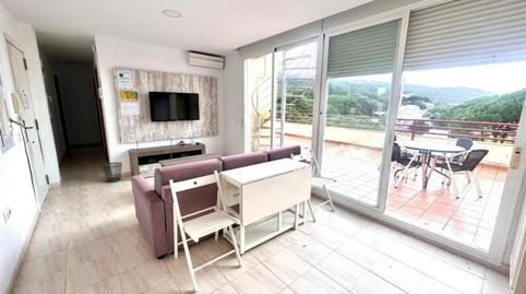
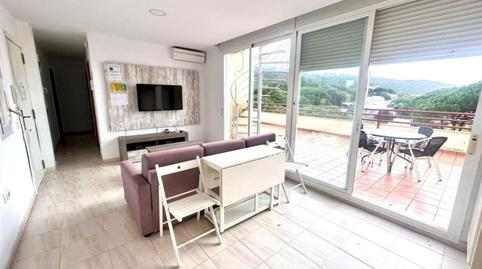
- wastebasket (113, 172)
